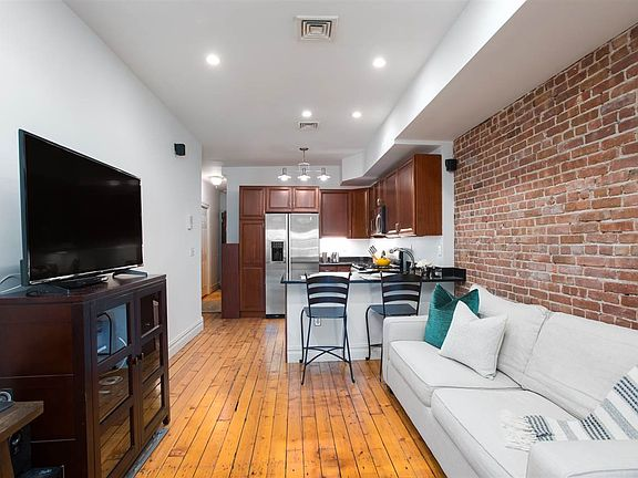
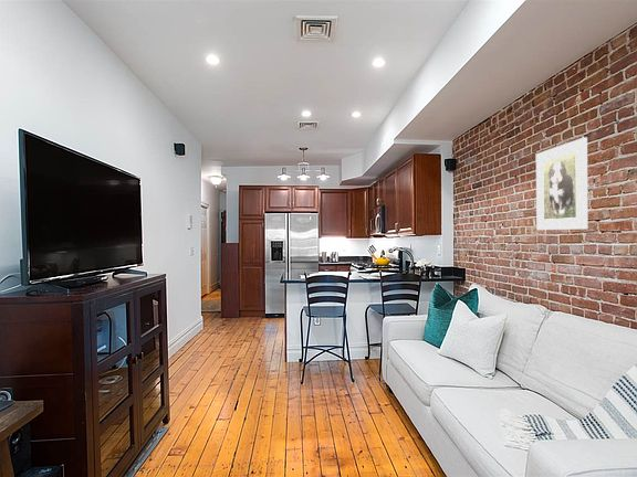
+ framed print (558, 188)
